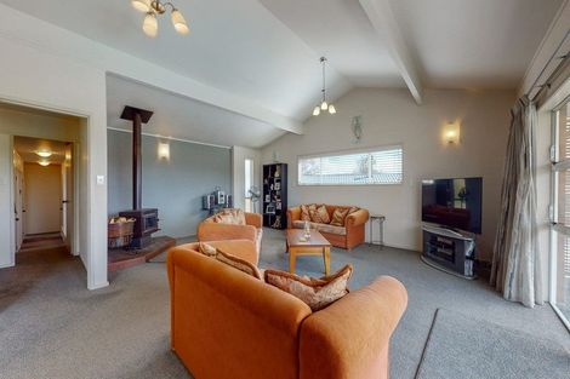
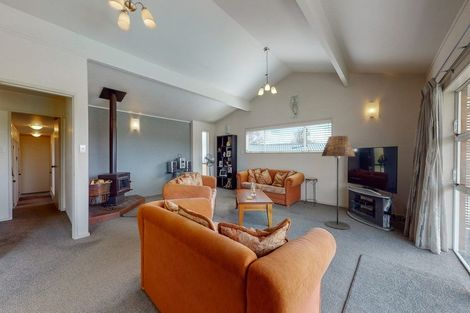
+ floor lamp (337, 181)
